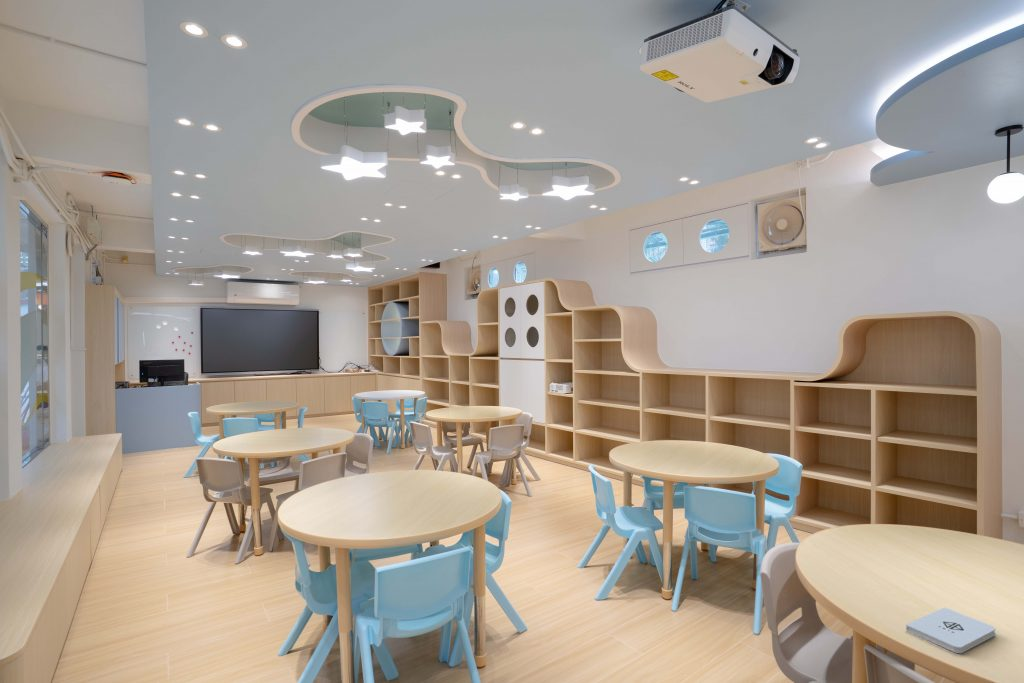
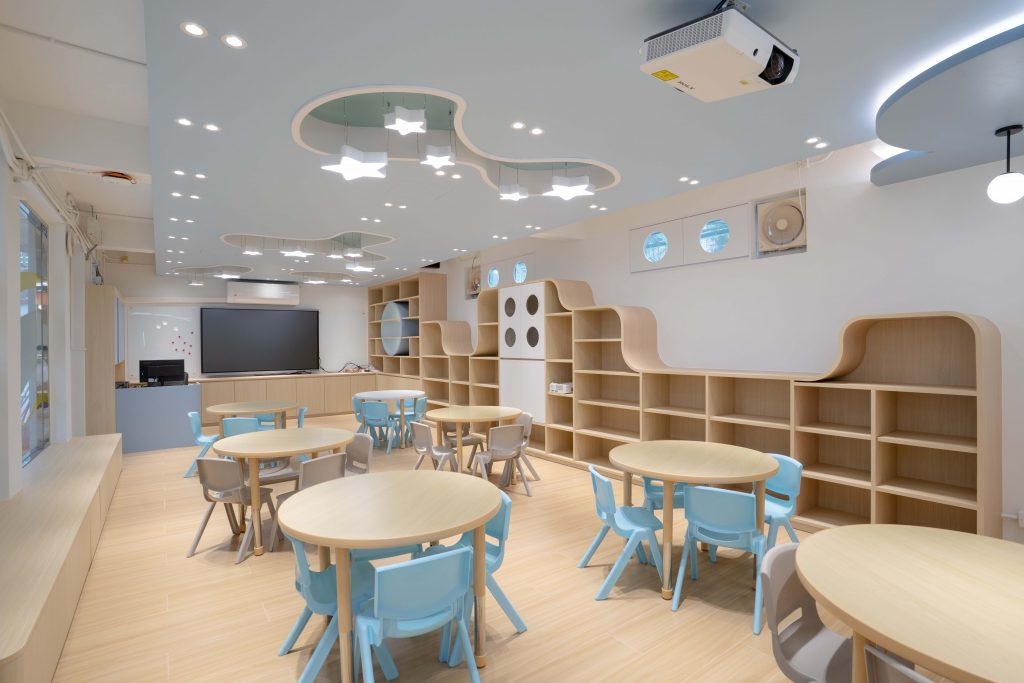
- notepad (951, 629)
